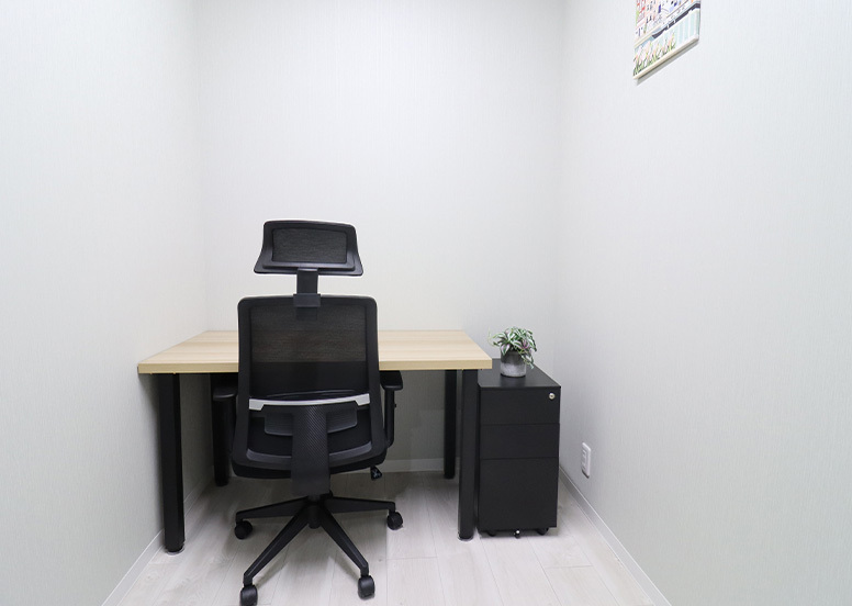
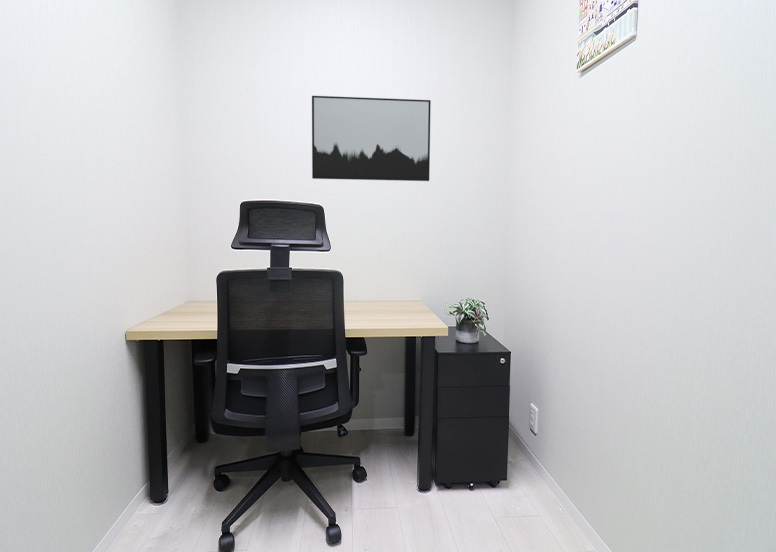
+ wall art (371, 139)
